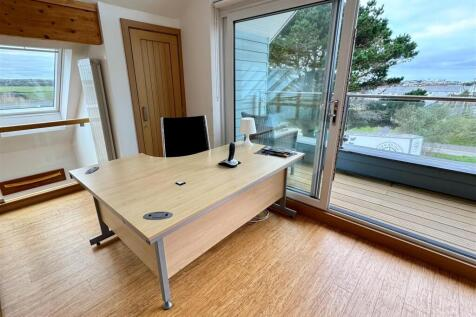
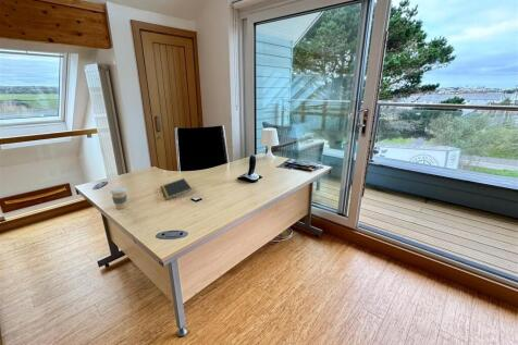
+ coffee cup (120, 198)
+ notepad (175, 187)
